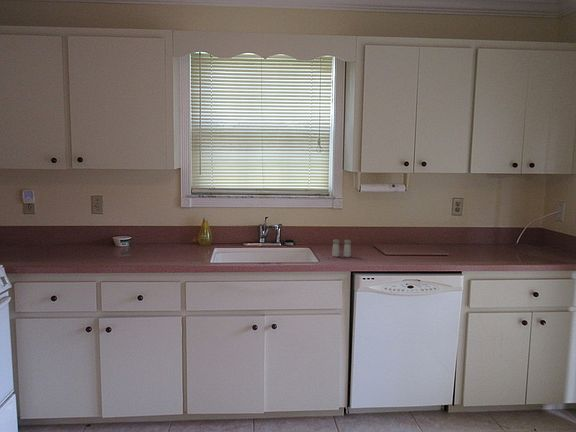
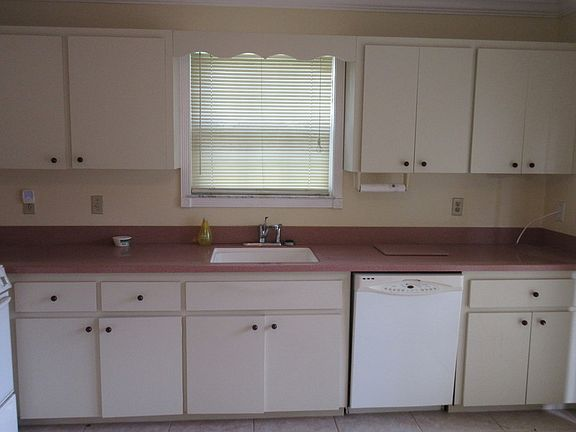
- salt and pepper shaker (344, 247)
